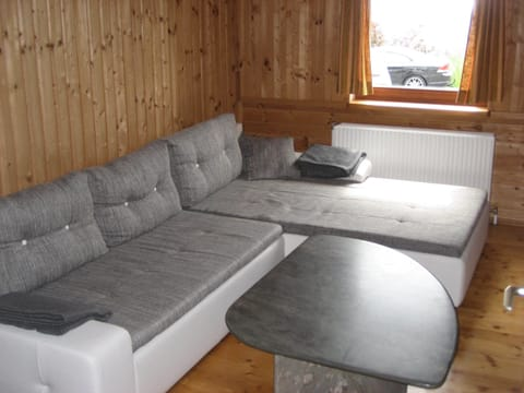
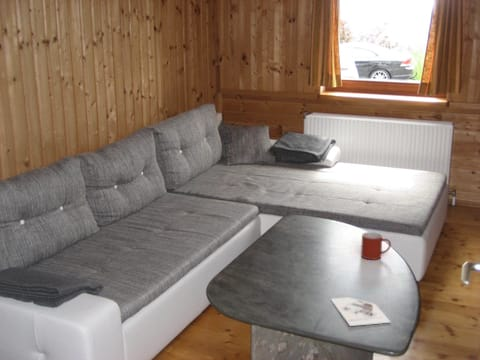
+ mug (375, 245)
+ architectural model (359, 307)
